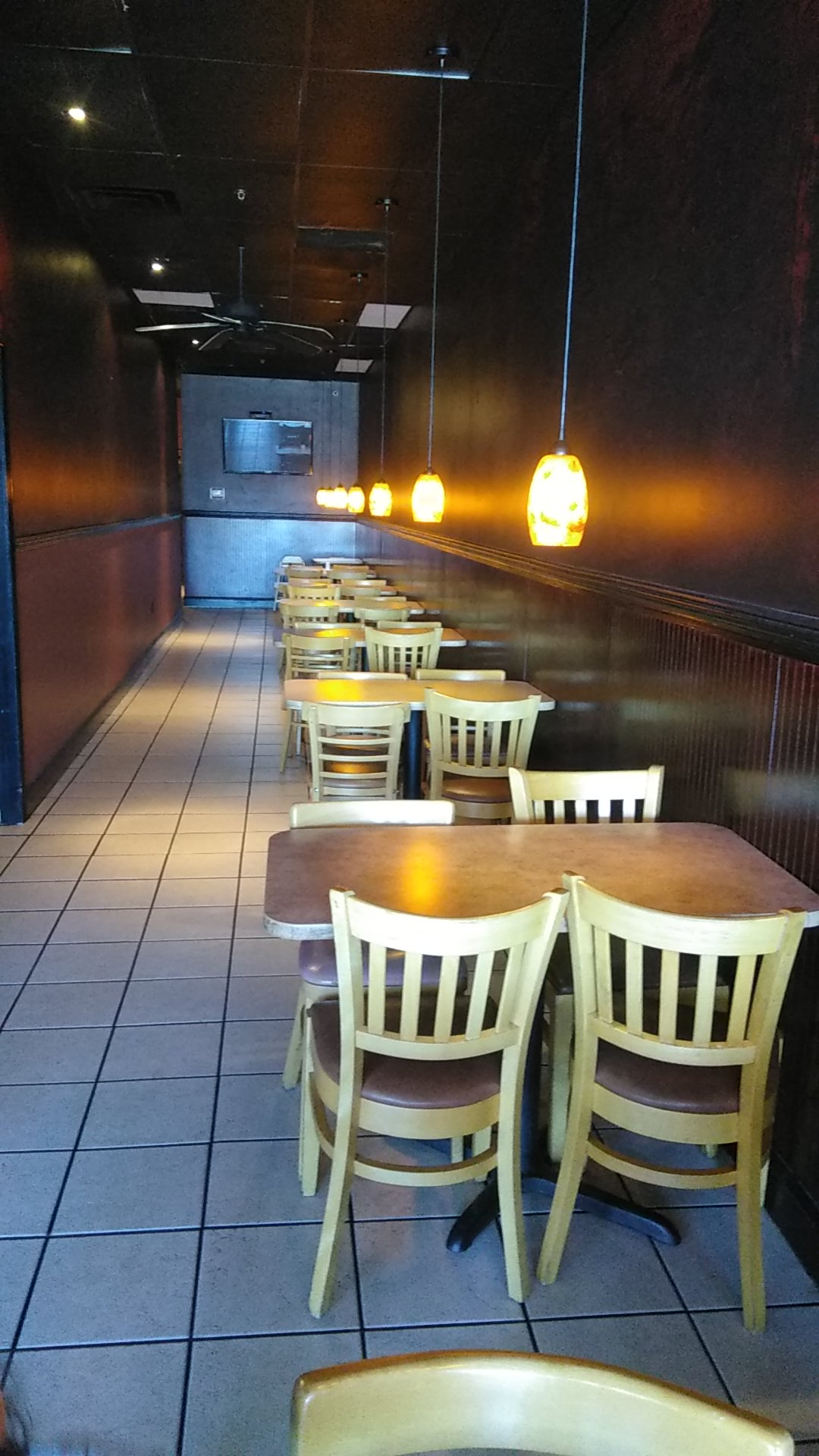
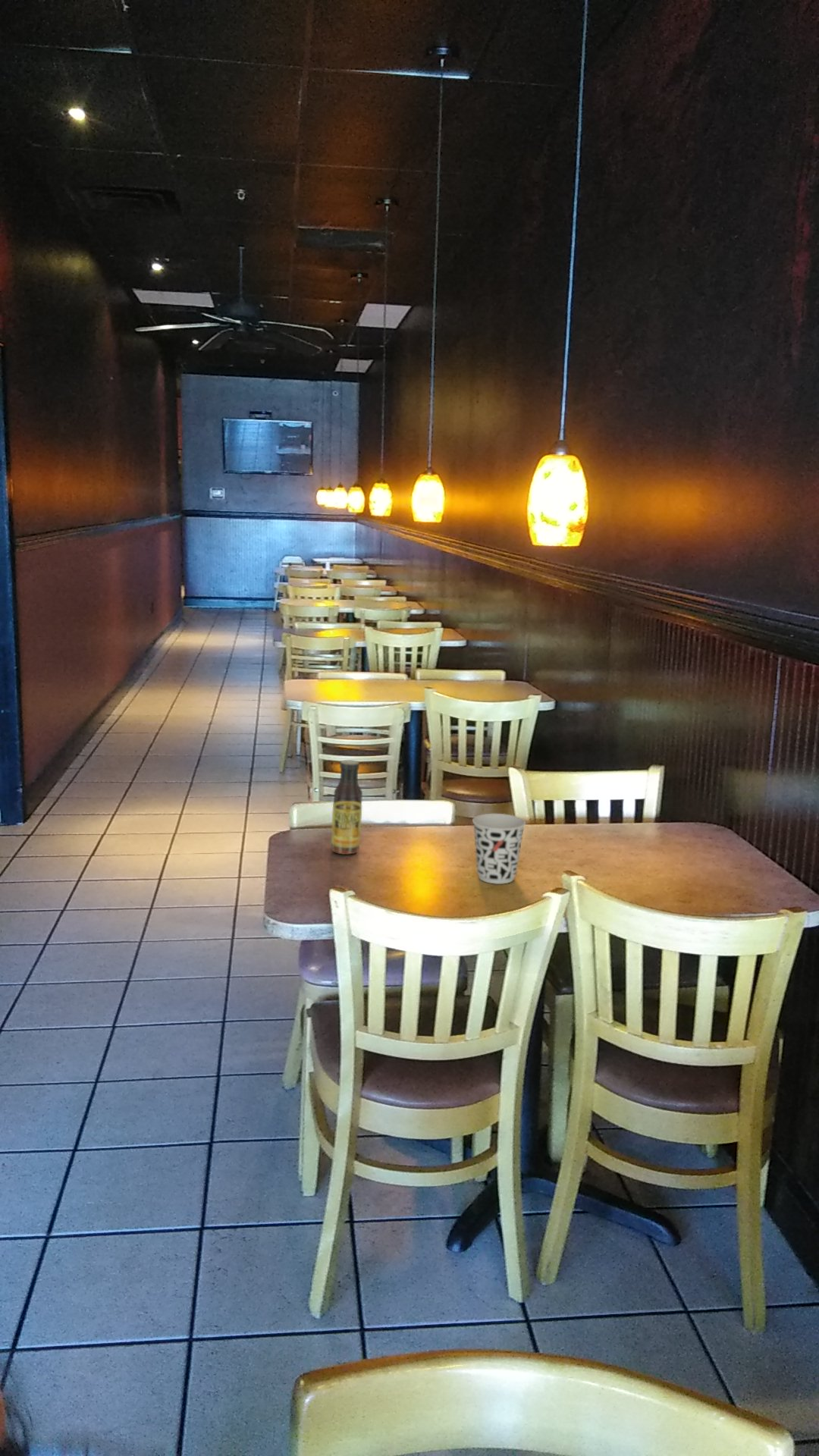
+ cup (497, 849)
+ sauce bottle (347, 806)
